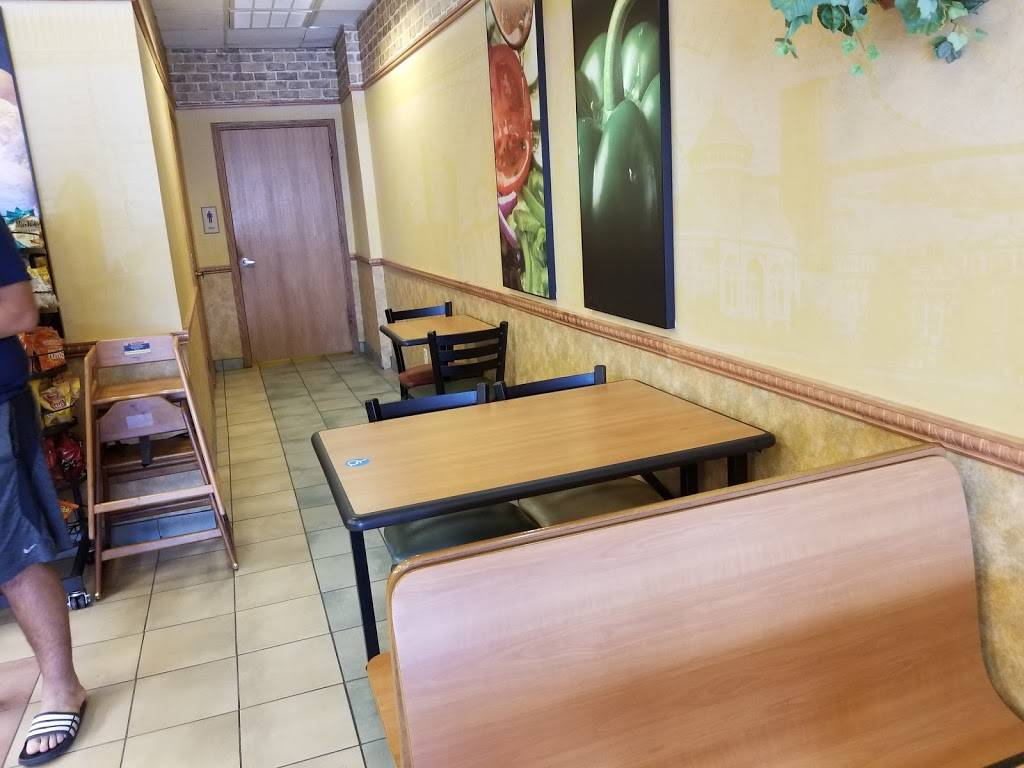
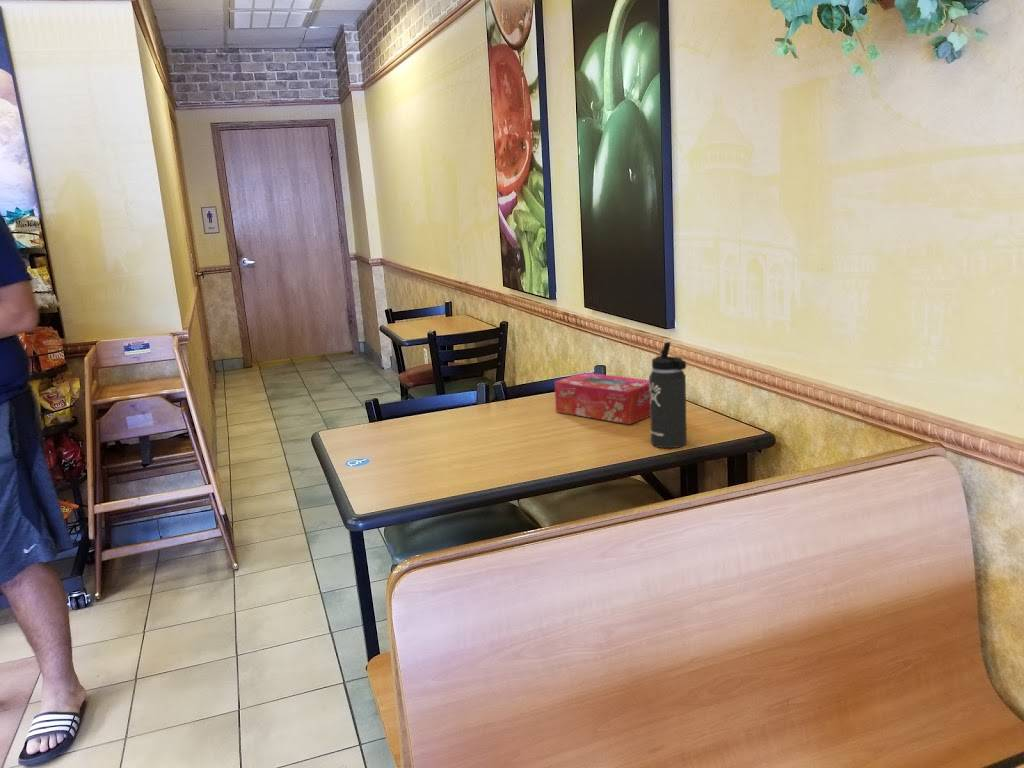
+ thermos bottle (670, 393)
+ tissue box (605, 396)
